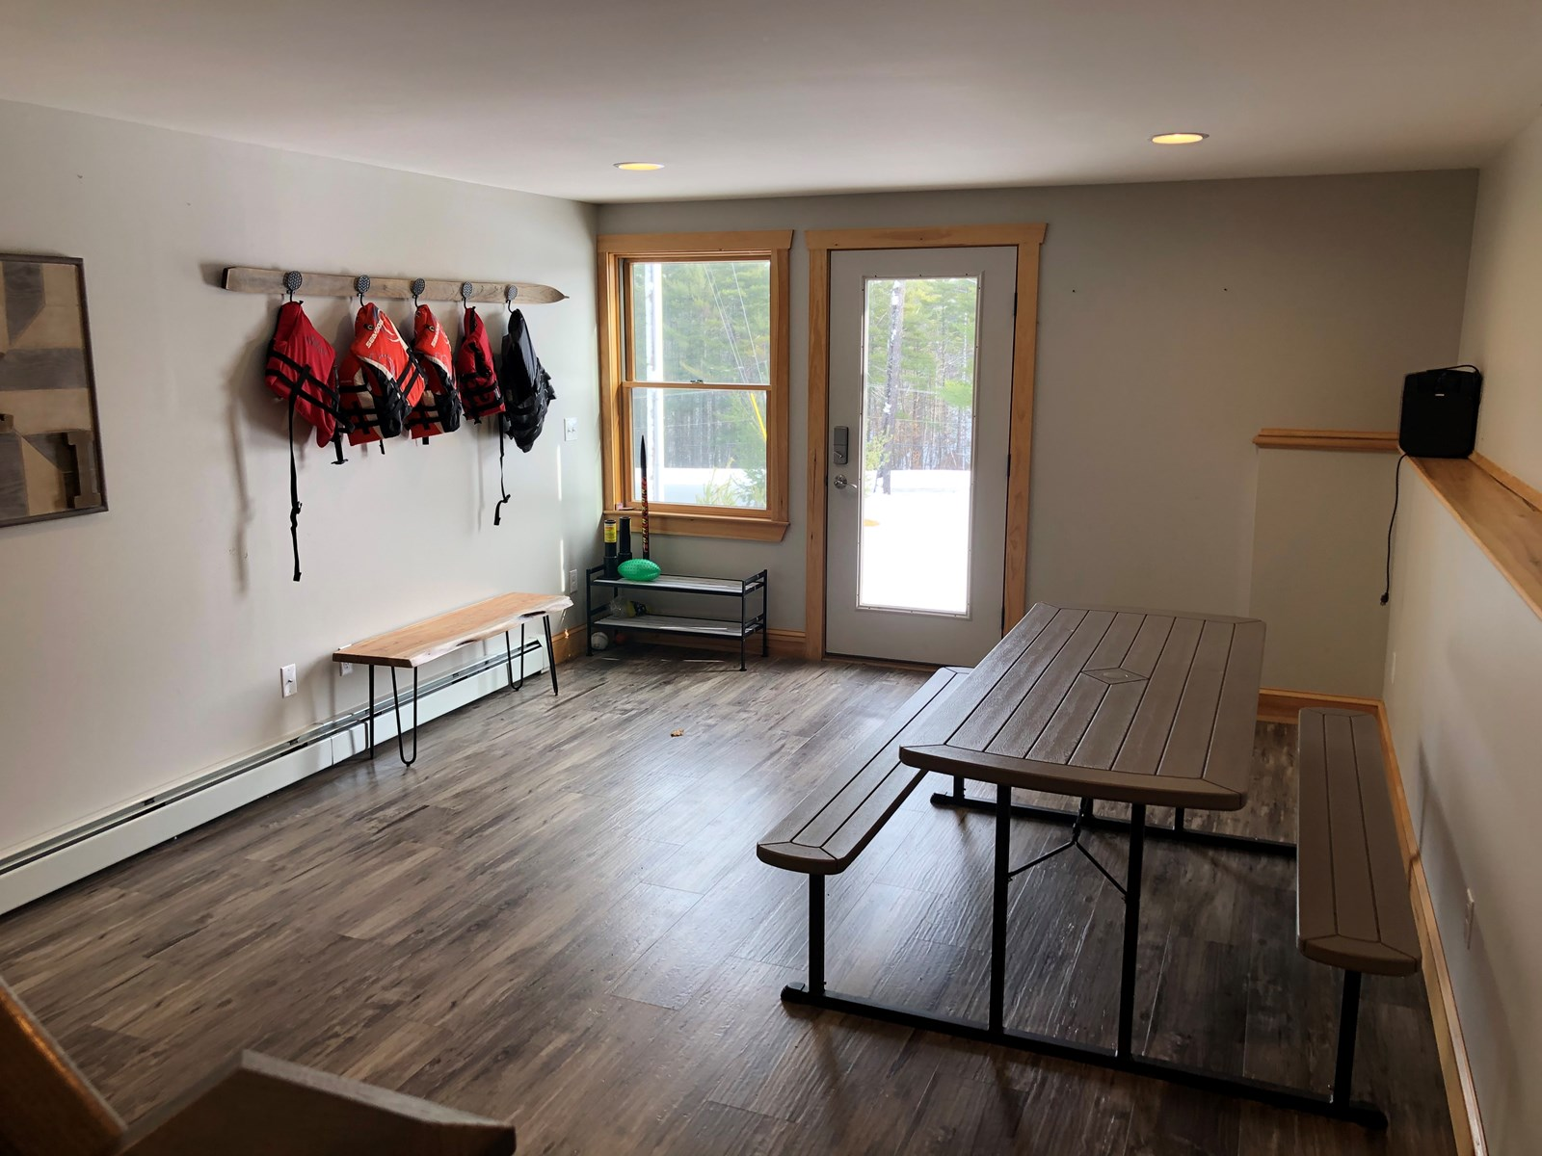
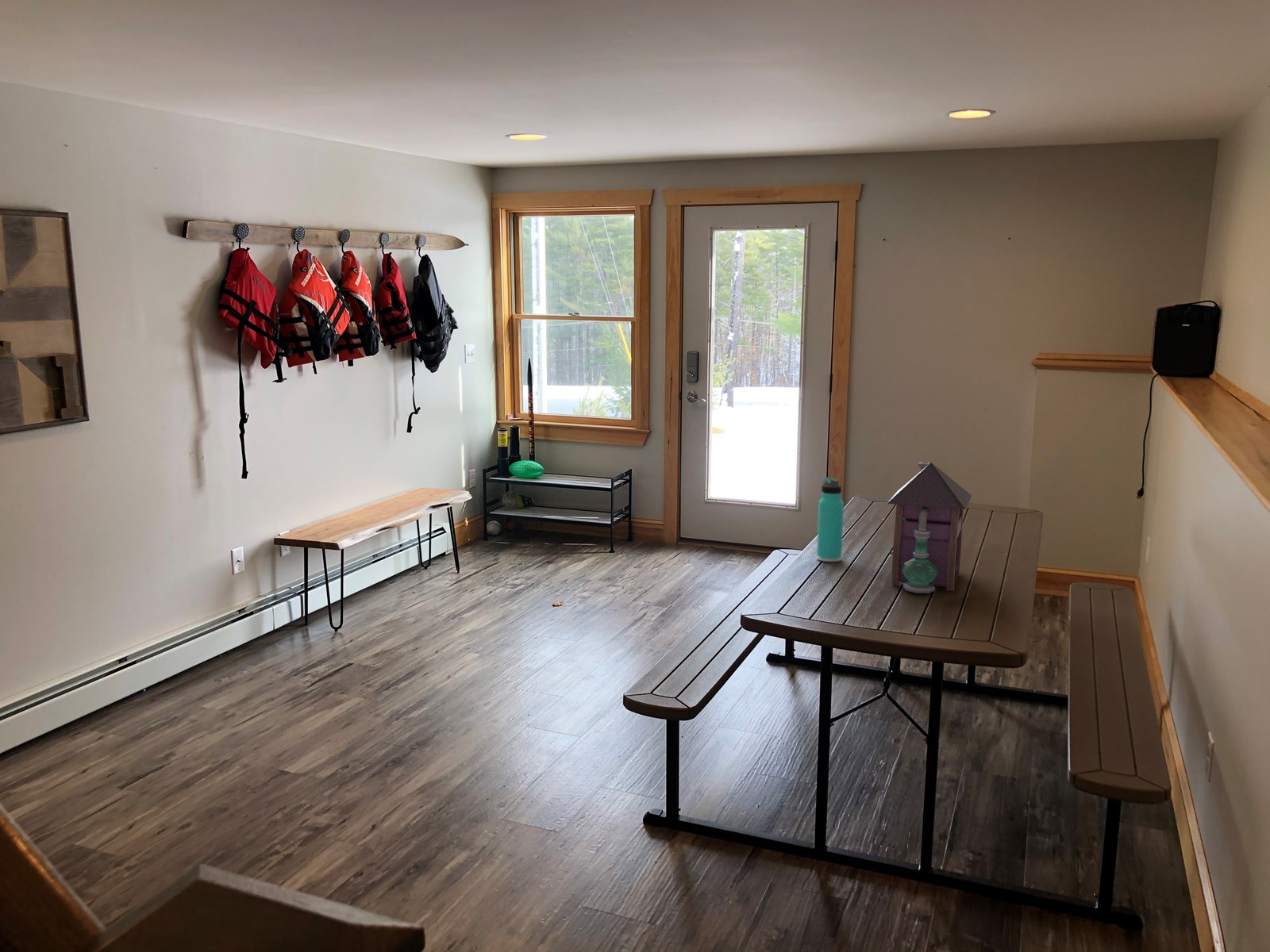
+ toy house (928, 522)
+ thermos bottle (830, 519)
